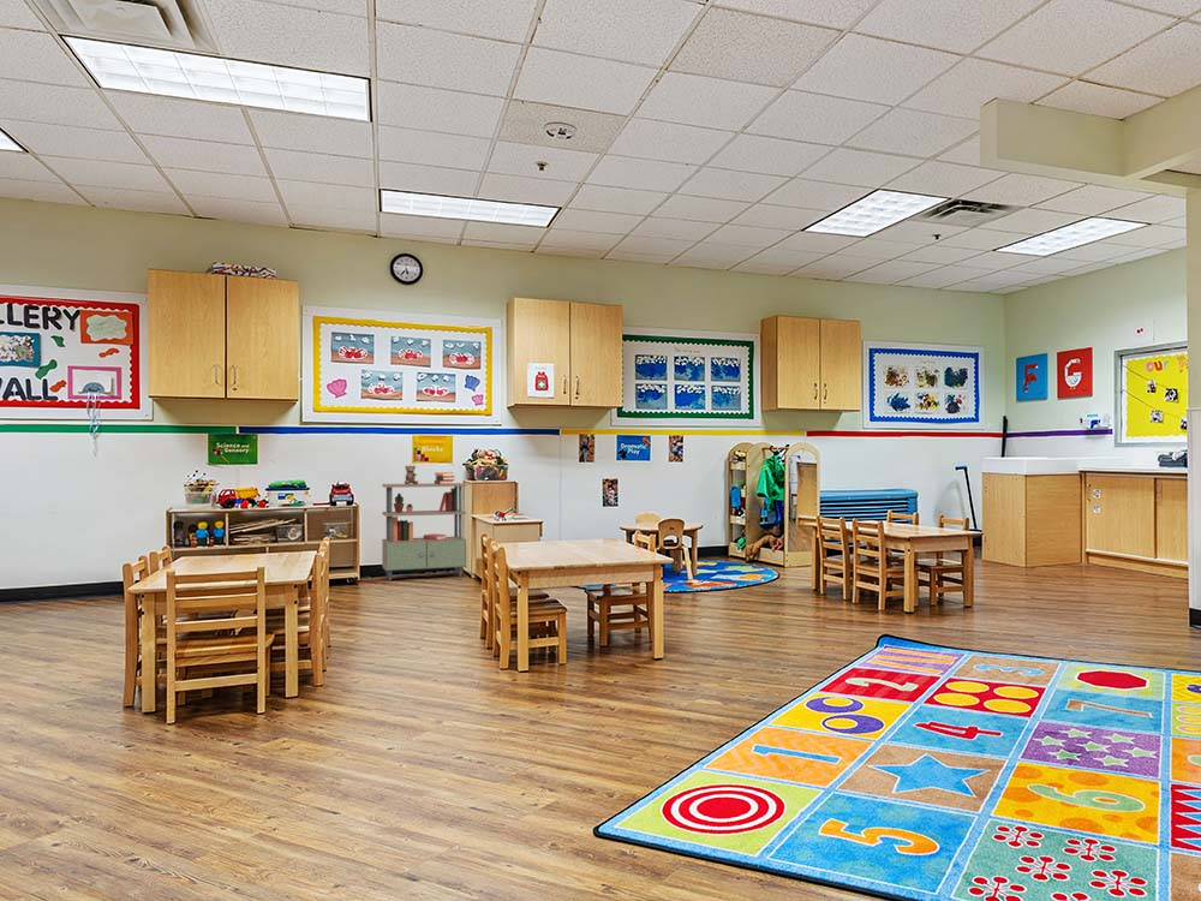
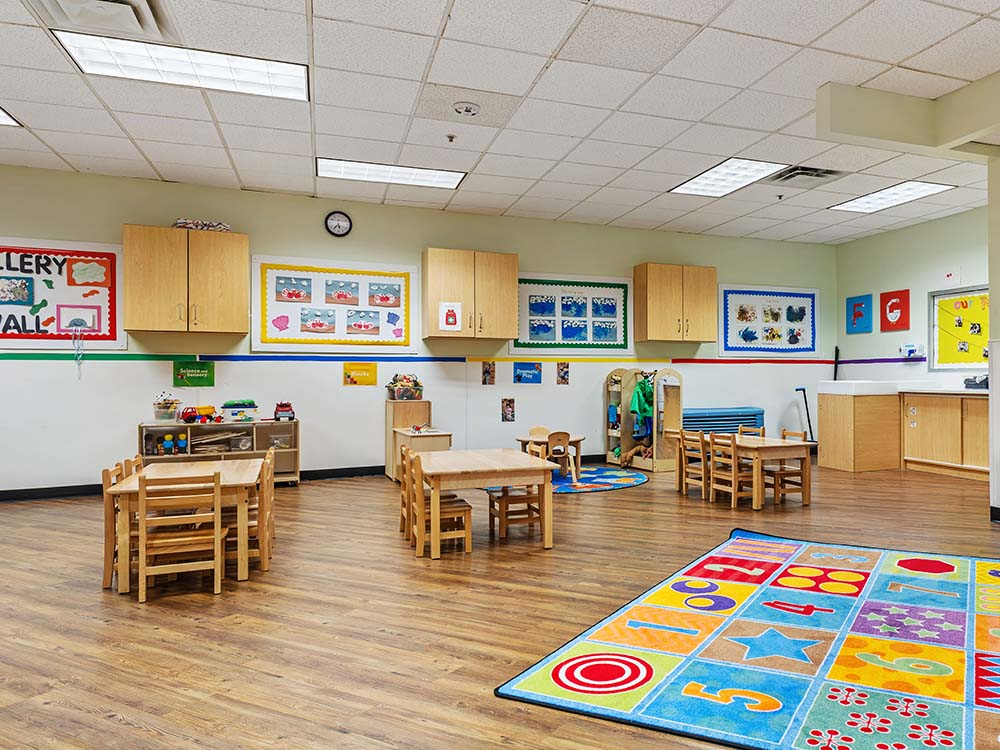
- shelving unit (424, 514)
